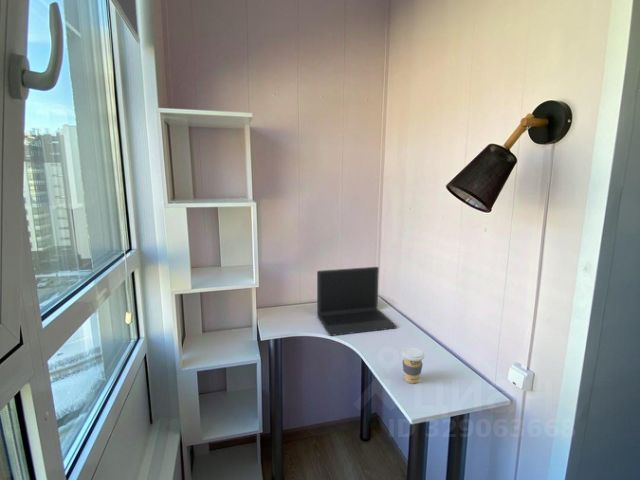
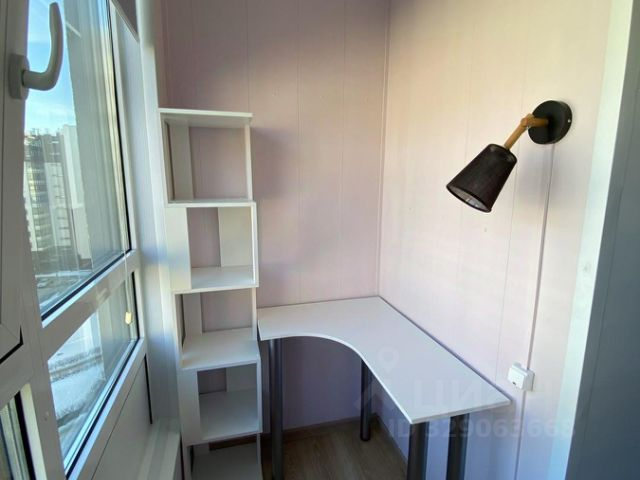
- laptop (355, 298)
- coffee cup (412, 365)
